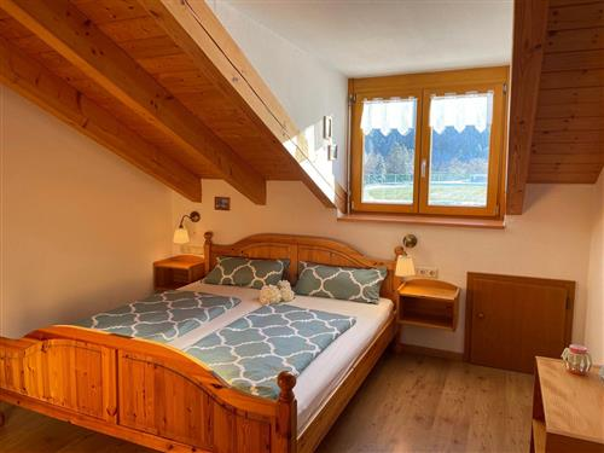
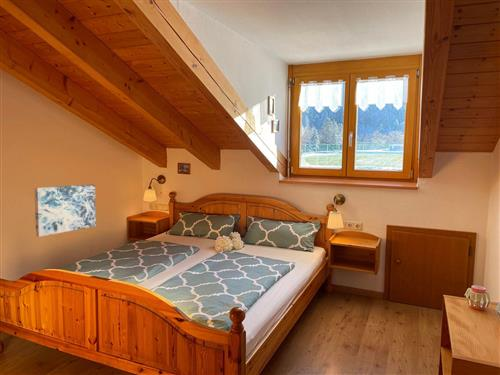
+ wall art (67, 208)
